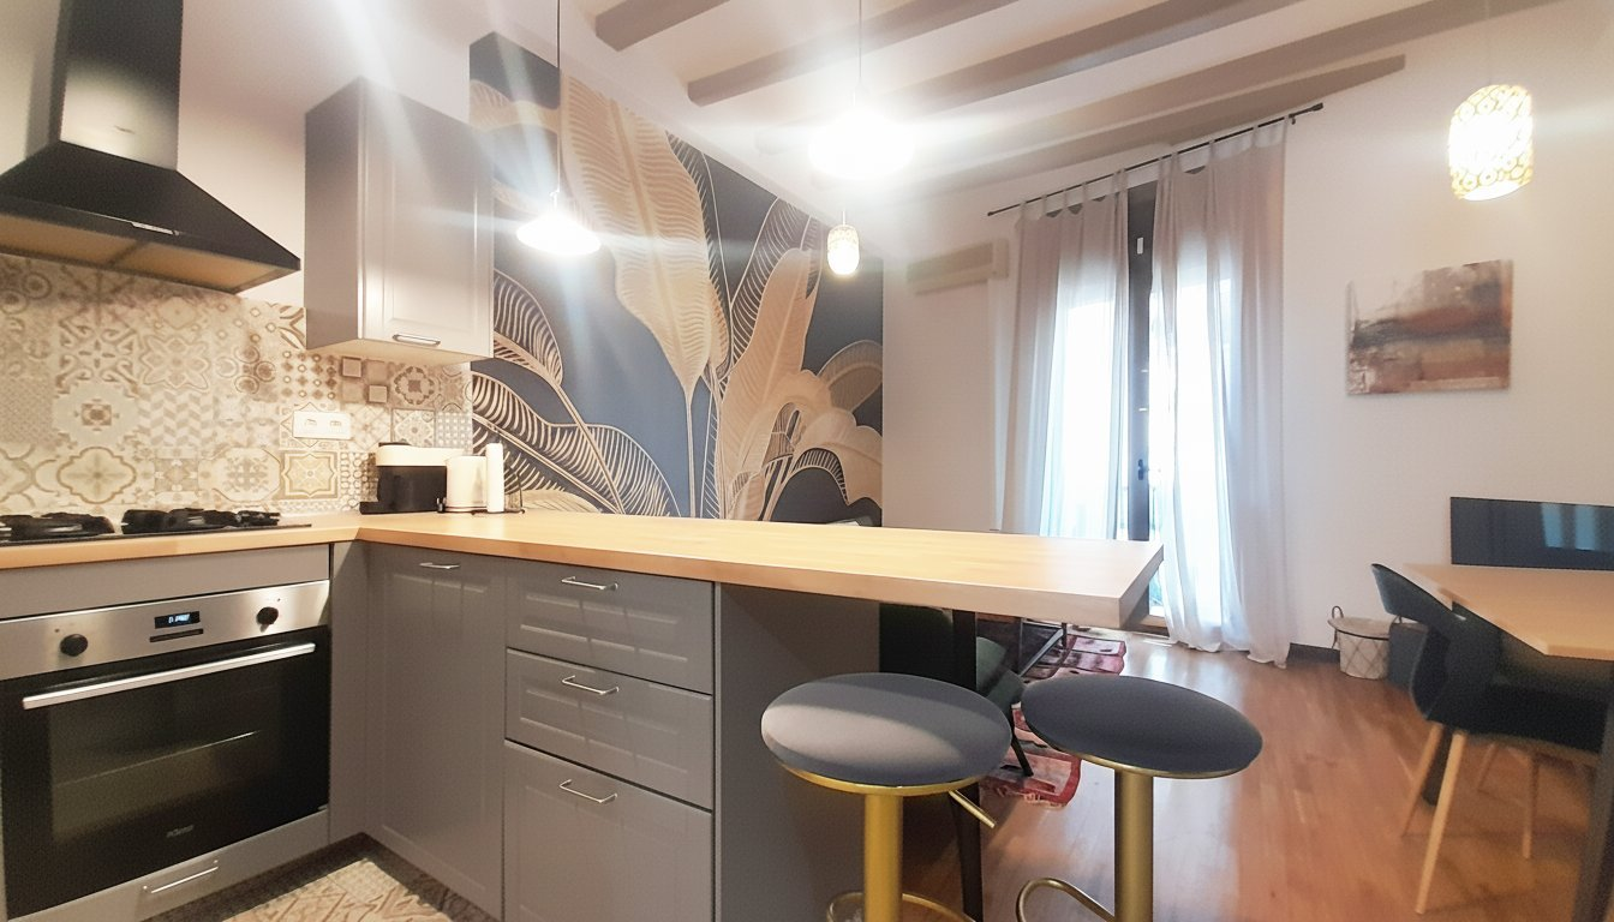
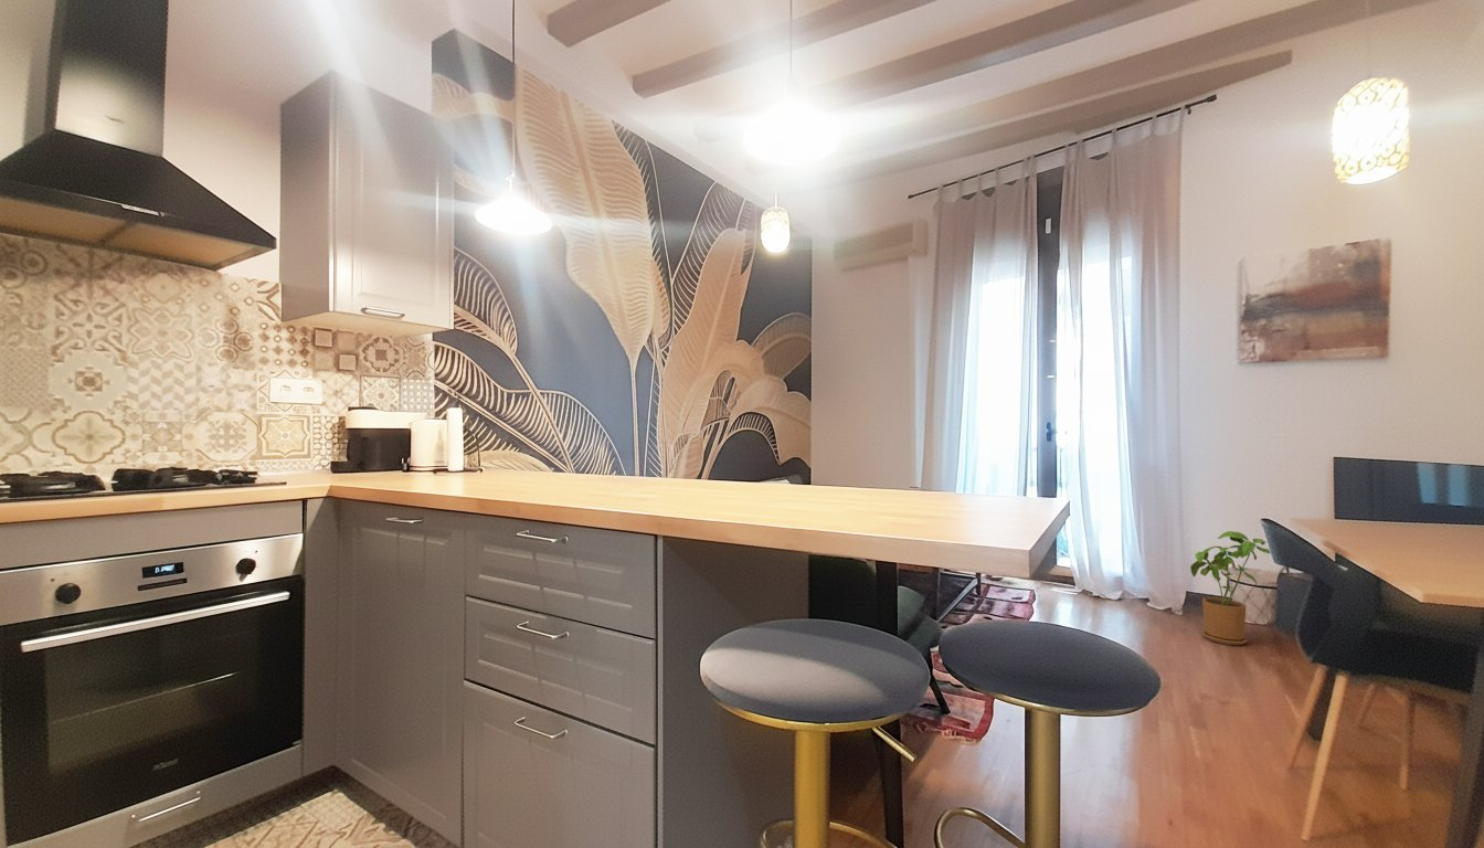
+ house plant (1222, 586)
